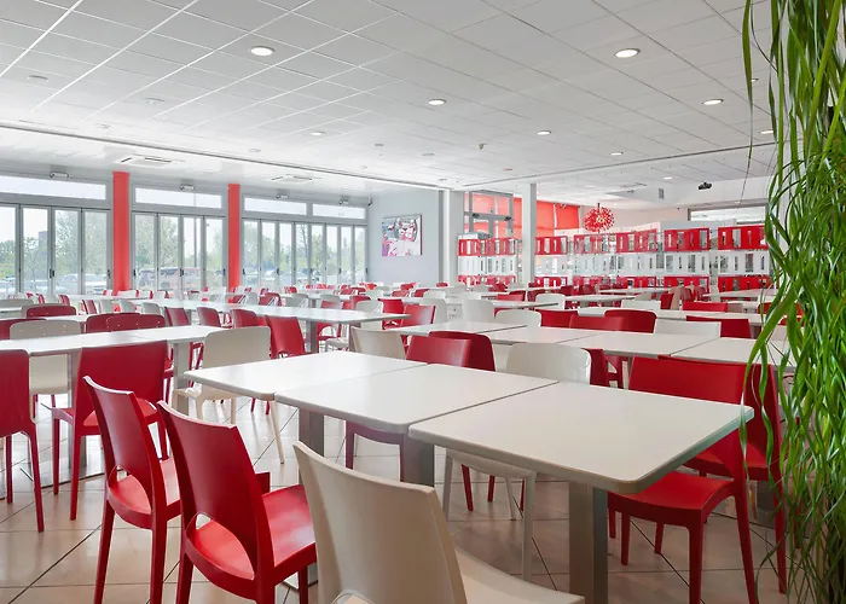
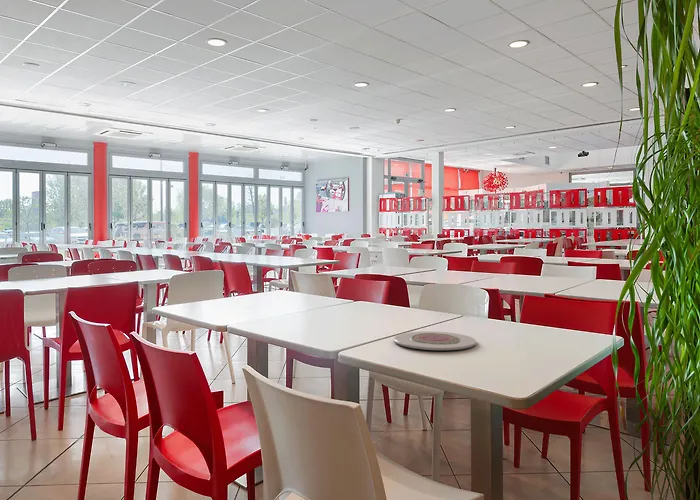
+ plate (434, 339)
